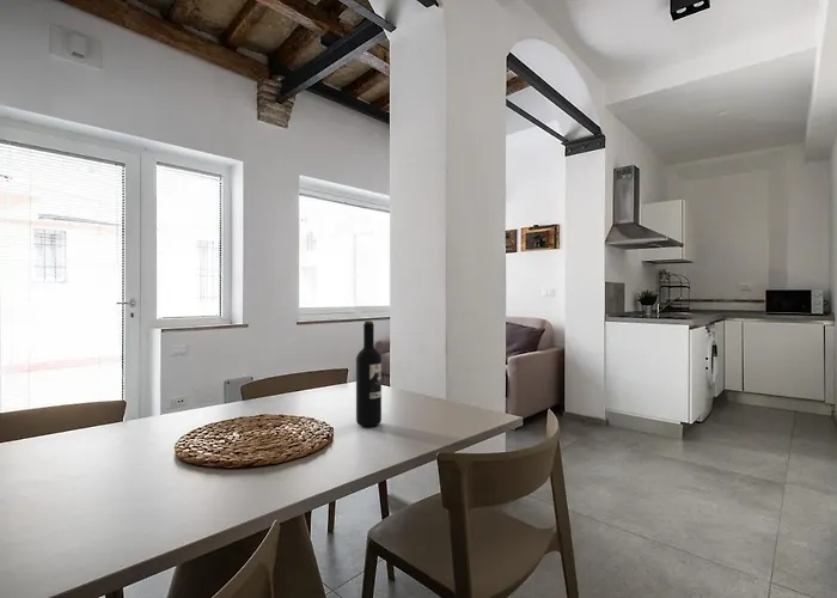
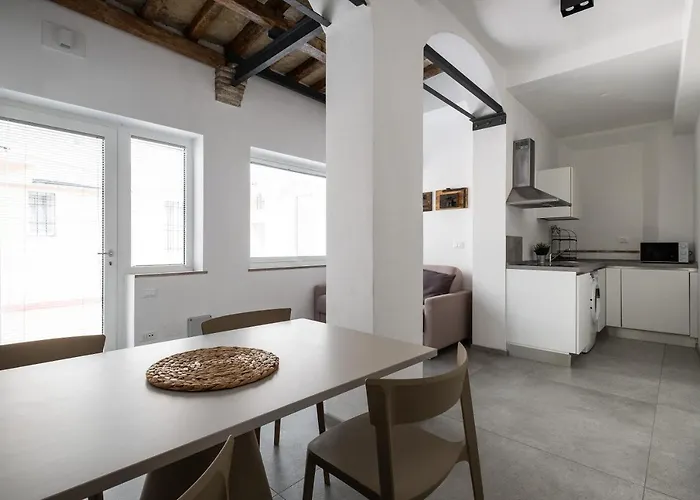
- wine bottle (368, 372)
